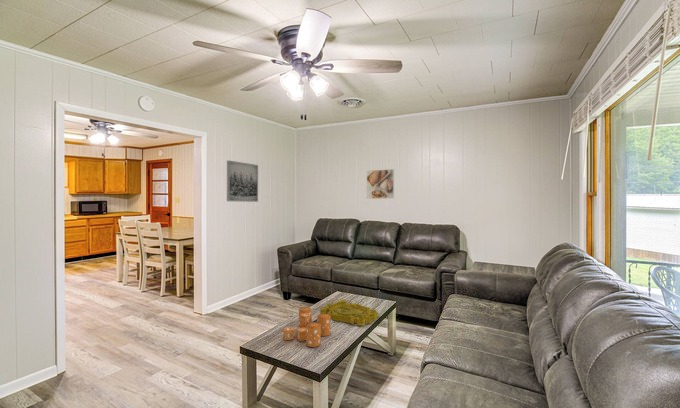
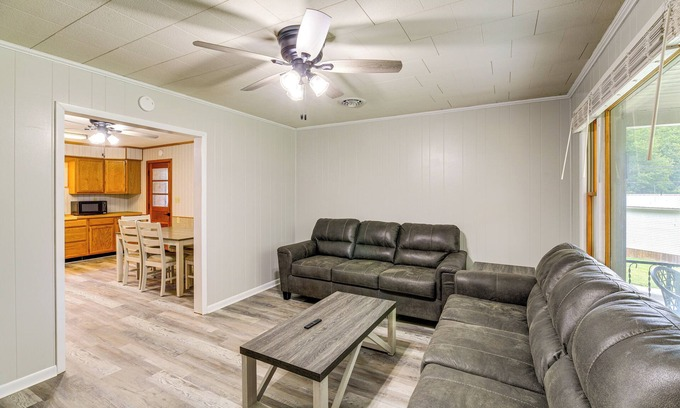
- decorative tray (350, 311)
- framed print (380, 184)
- wall art (243, 182)
- candle (308, 325)
